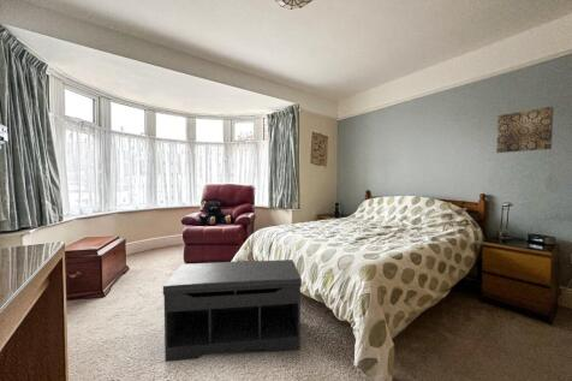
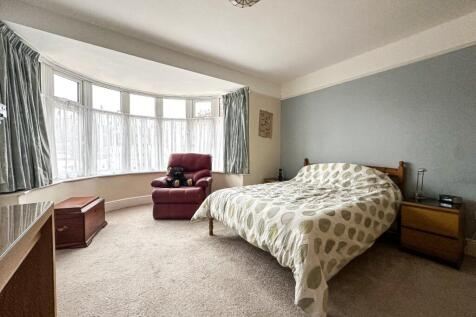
- bench (237, 303)
- wall art (523, 131)
